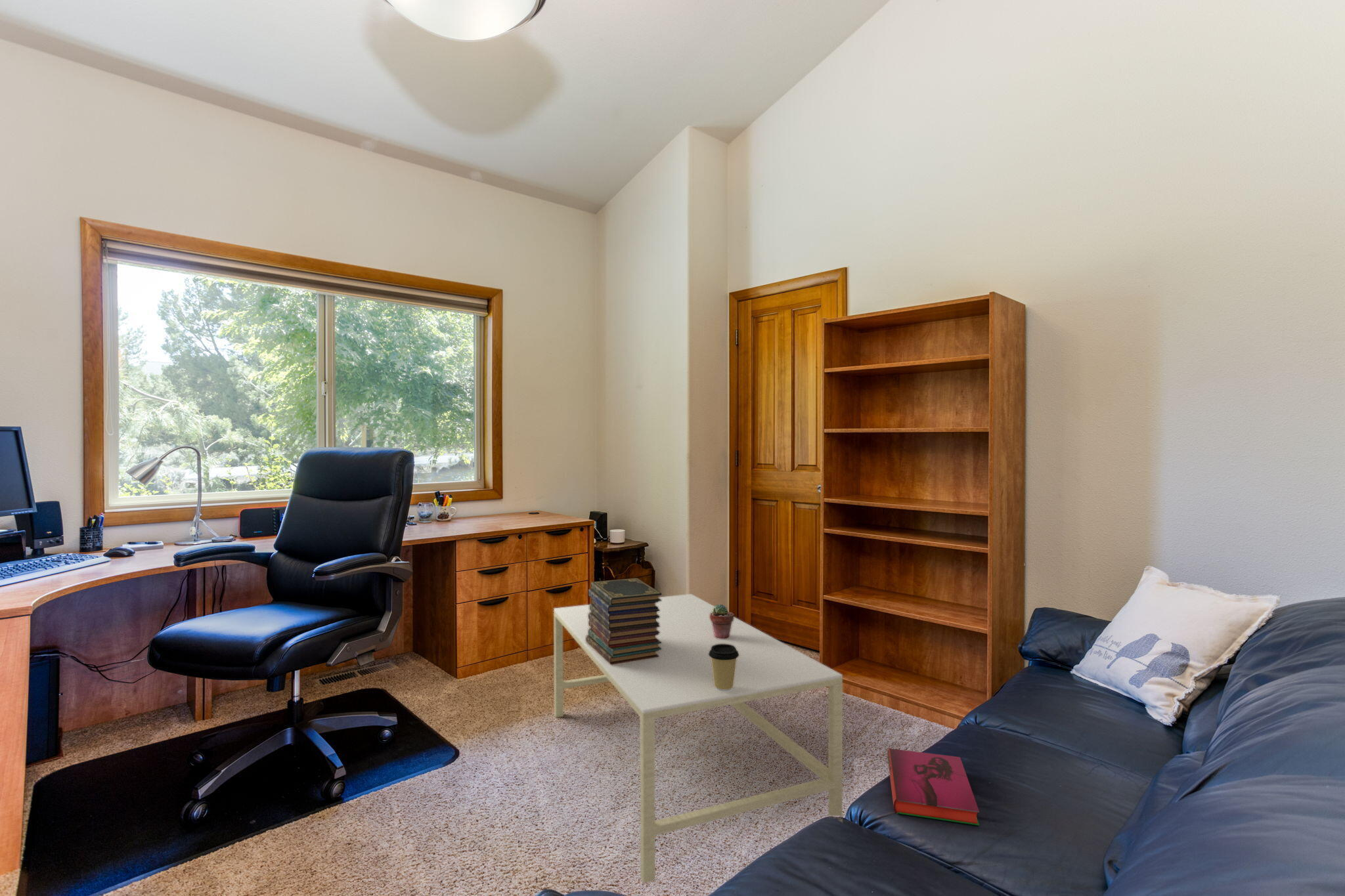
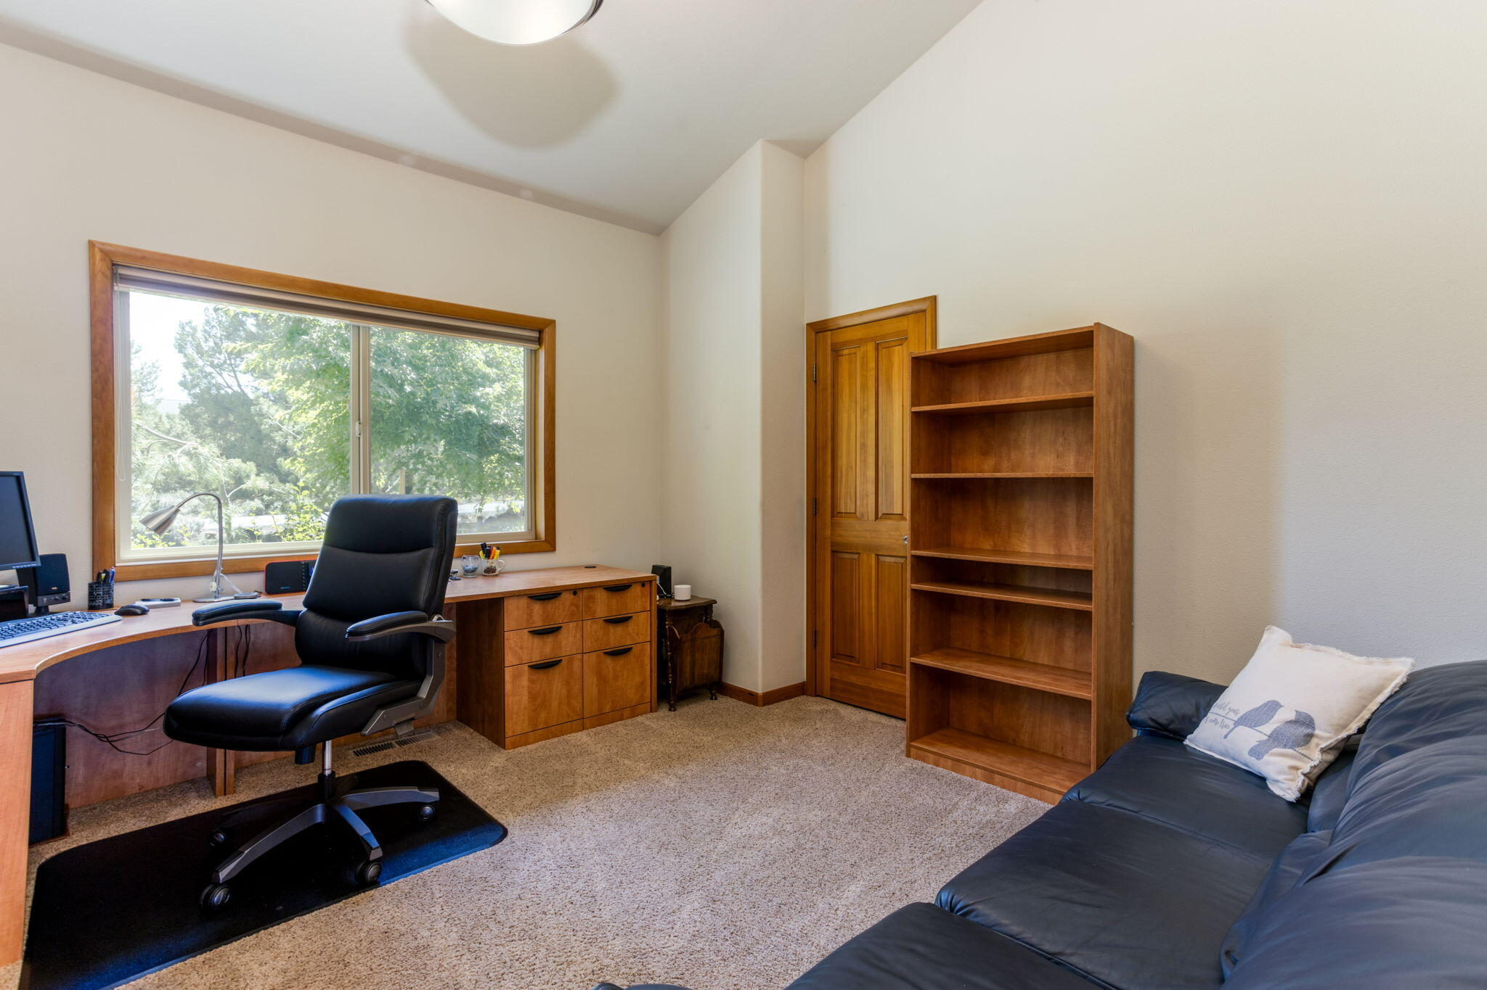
- hardback book (929, 783)
- book stack (624, 618)
- potted succulent (721, 620)
- coffee cup (724, 667)
- coffee table (674, 698)
